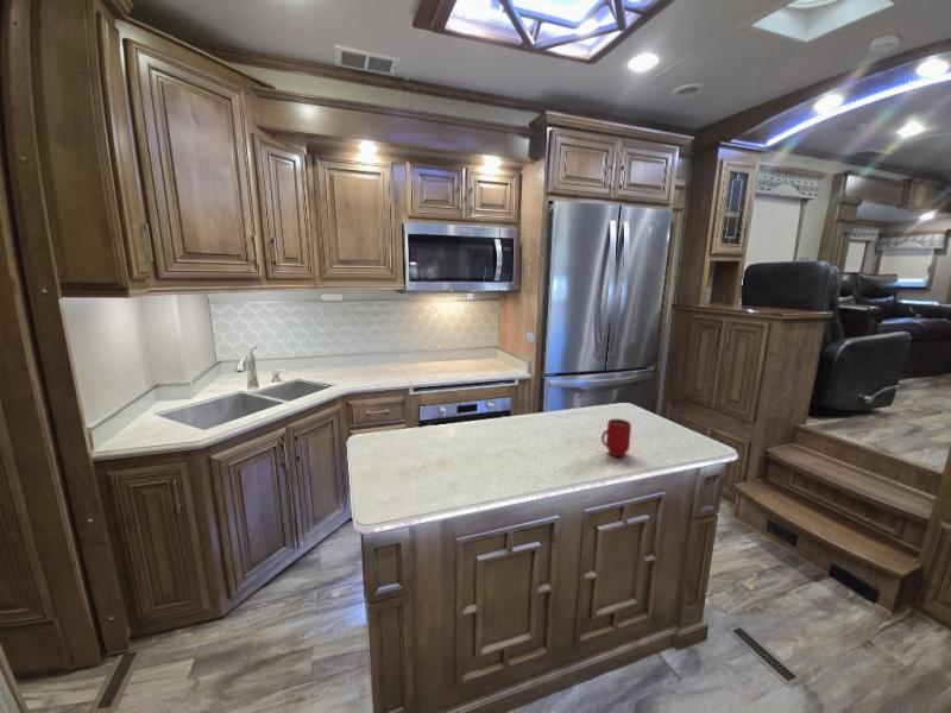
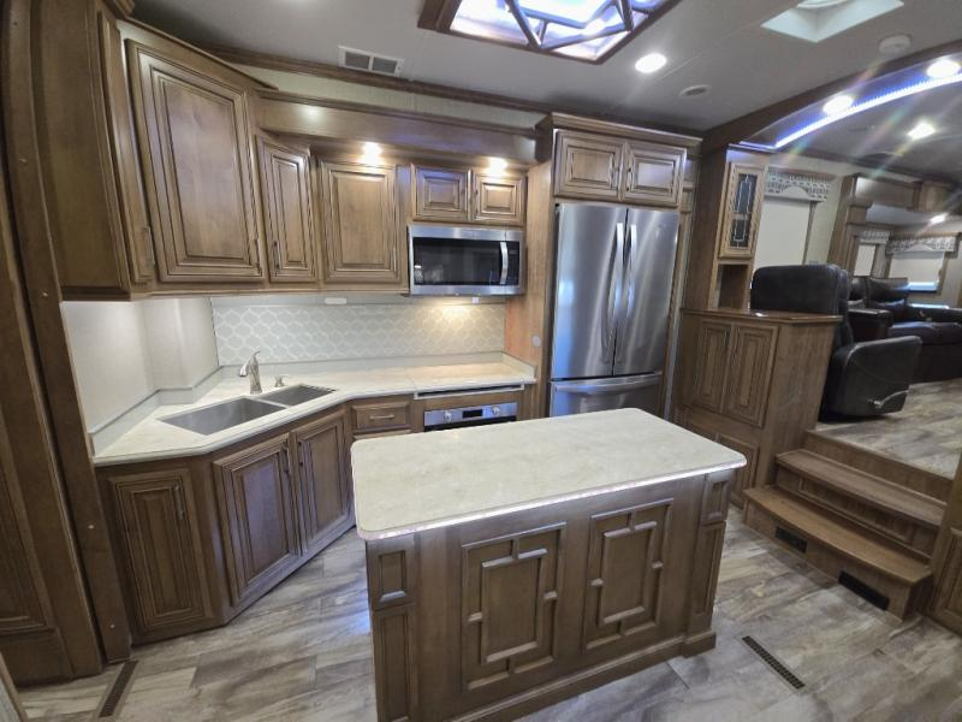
- mug (613, 438)
